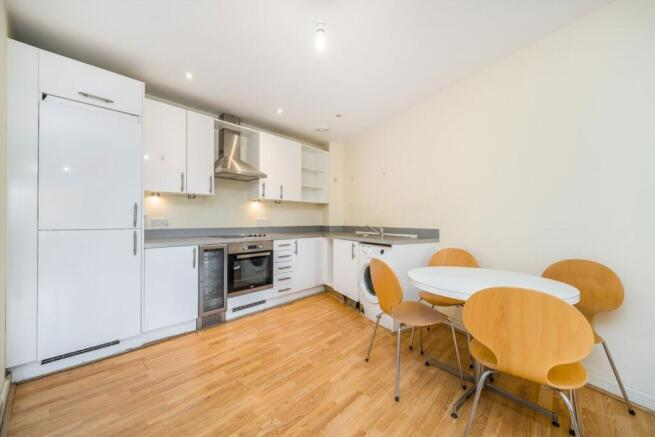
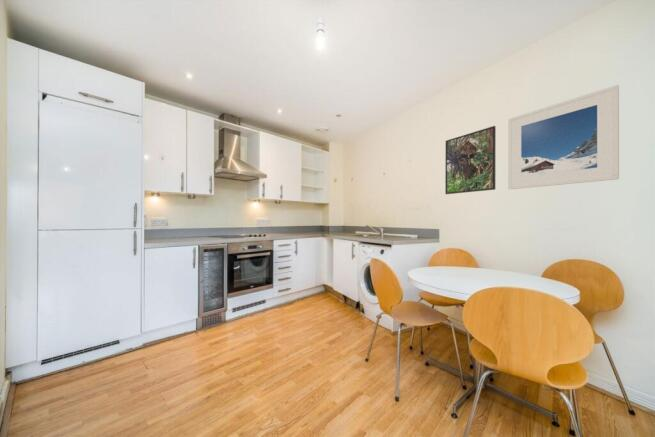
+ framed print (468, 163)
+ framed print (555, 144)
